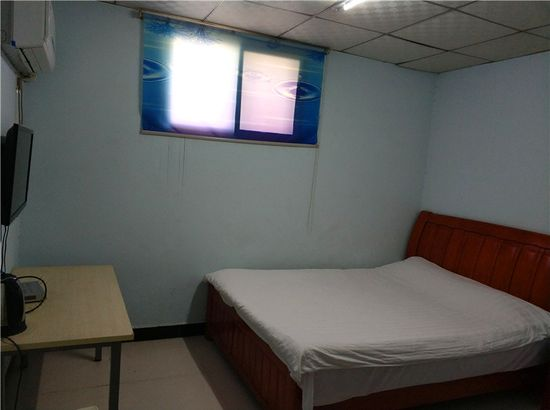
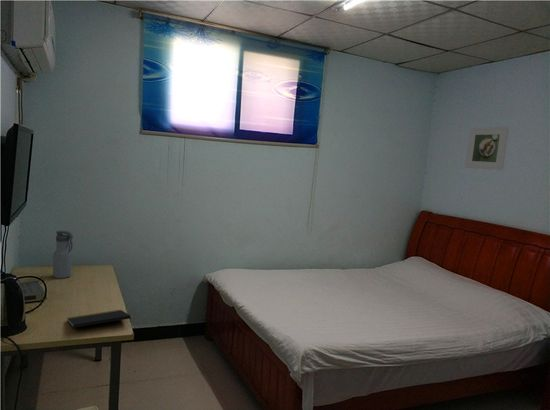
+ notepad (98, 318)
+ water bottle (62, 253)
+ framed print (485, 148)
